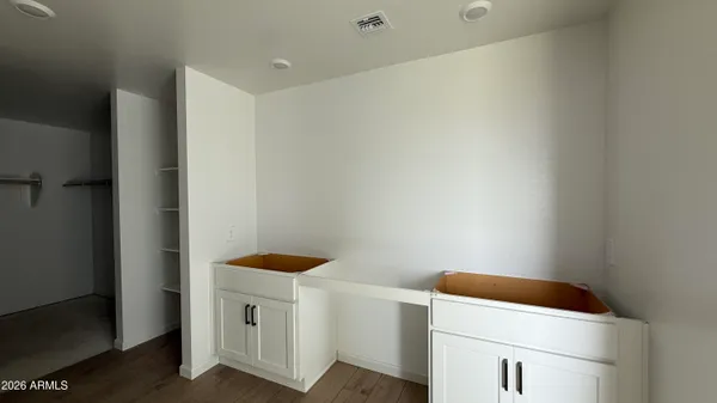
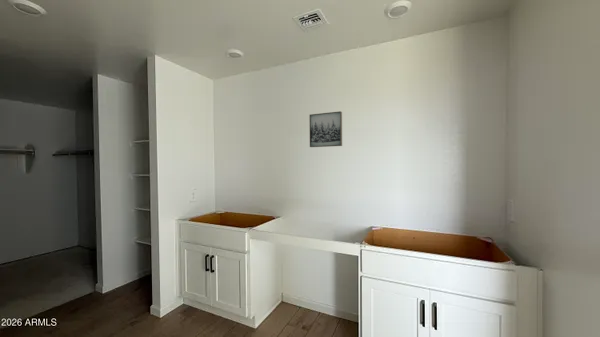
+ wall art (325, 129)
